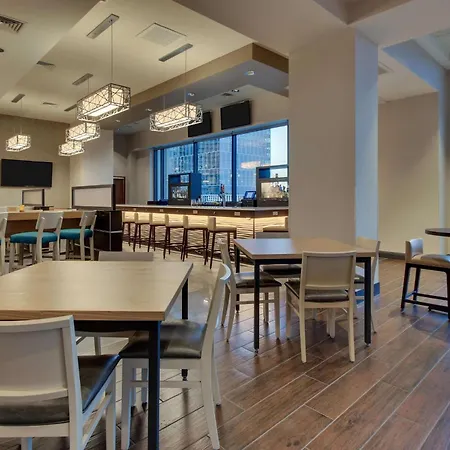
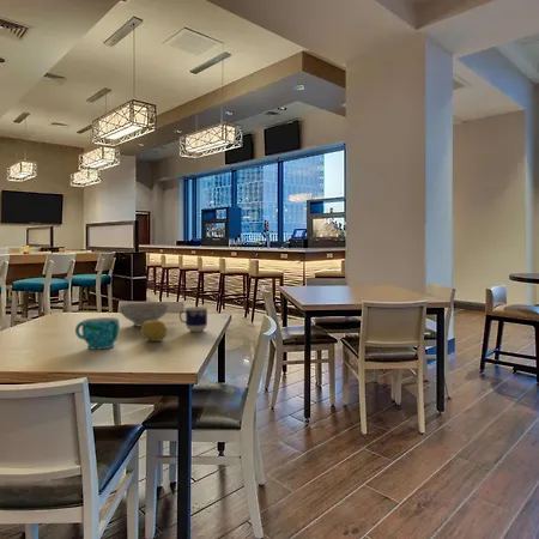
+ fruit (153, 329)
+ cup (193, 319)
+ decorative bowl (144, 314)
+ cup (98, 333)
